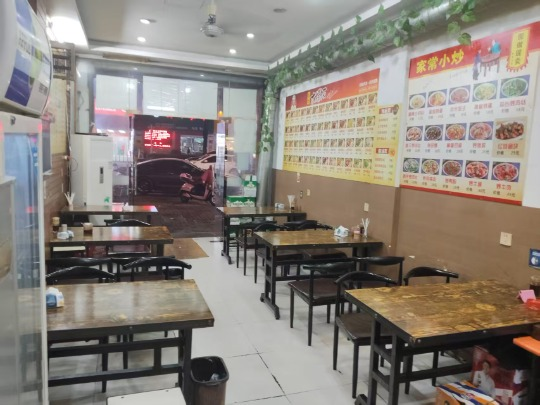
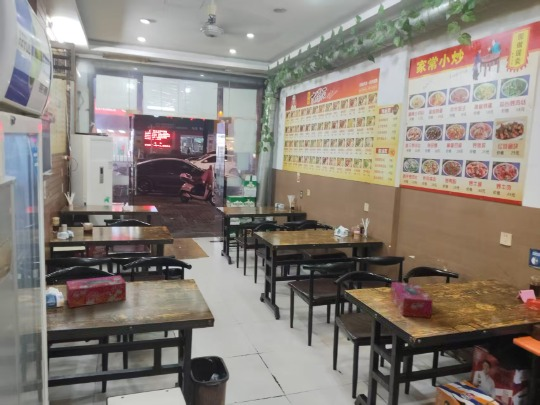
+ tissue box (410, 298)
+ tissue box (96, 290)
